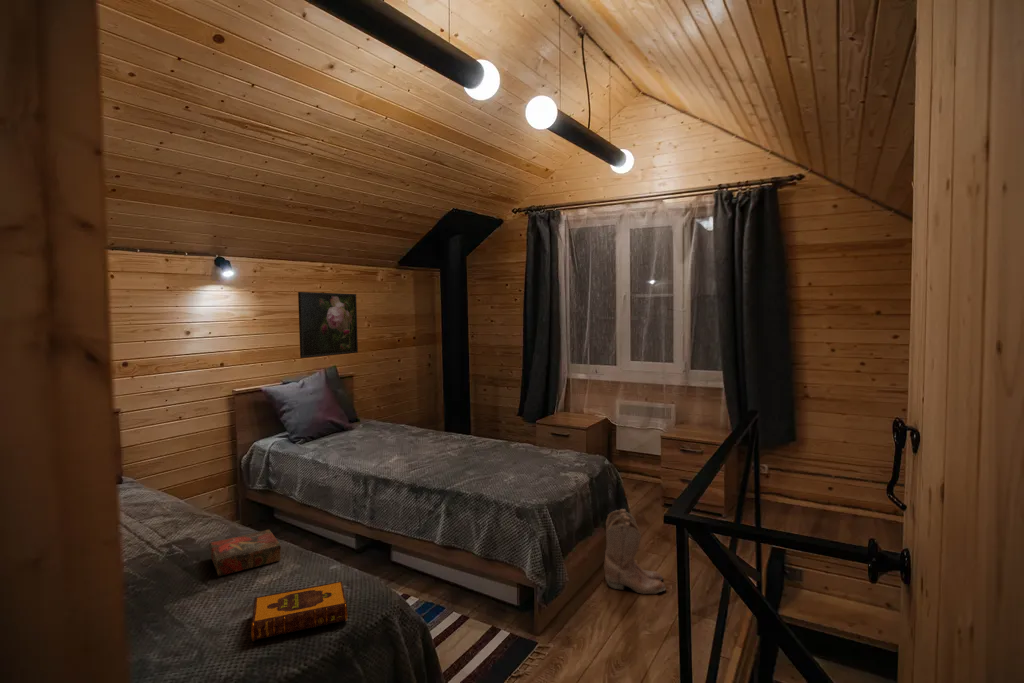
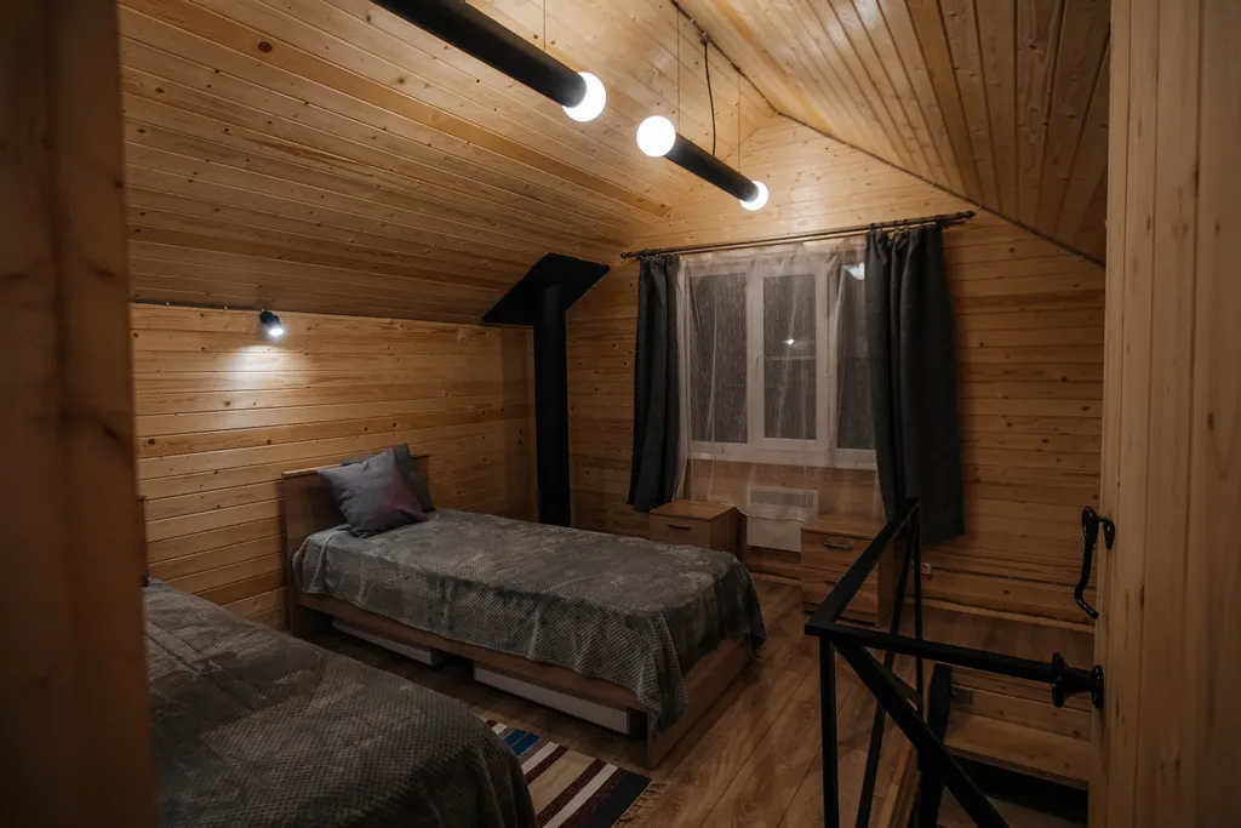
- boots (634, 548)
- hardback book (300, 610)
- book (245, 551)
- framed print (329, 324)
